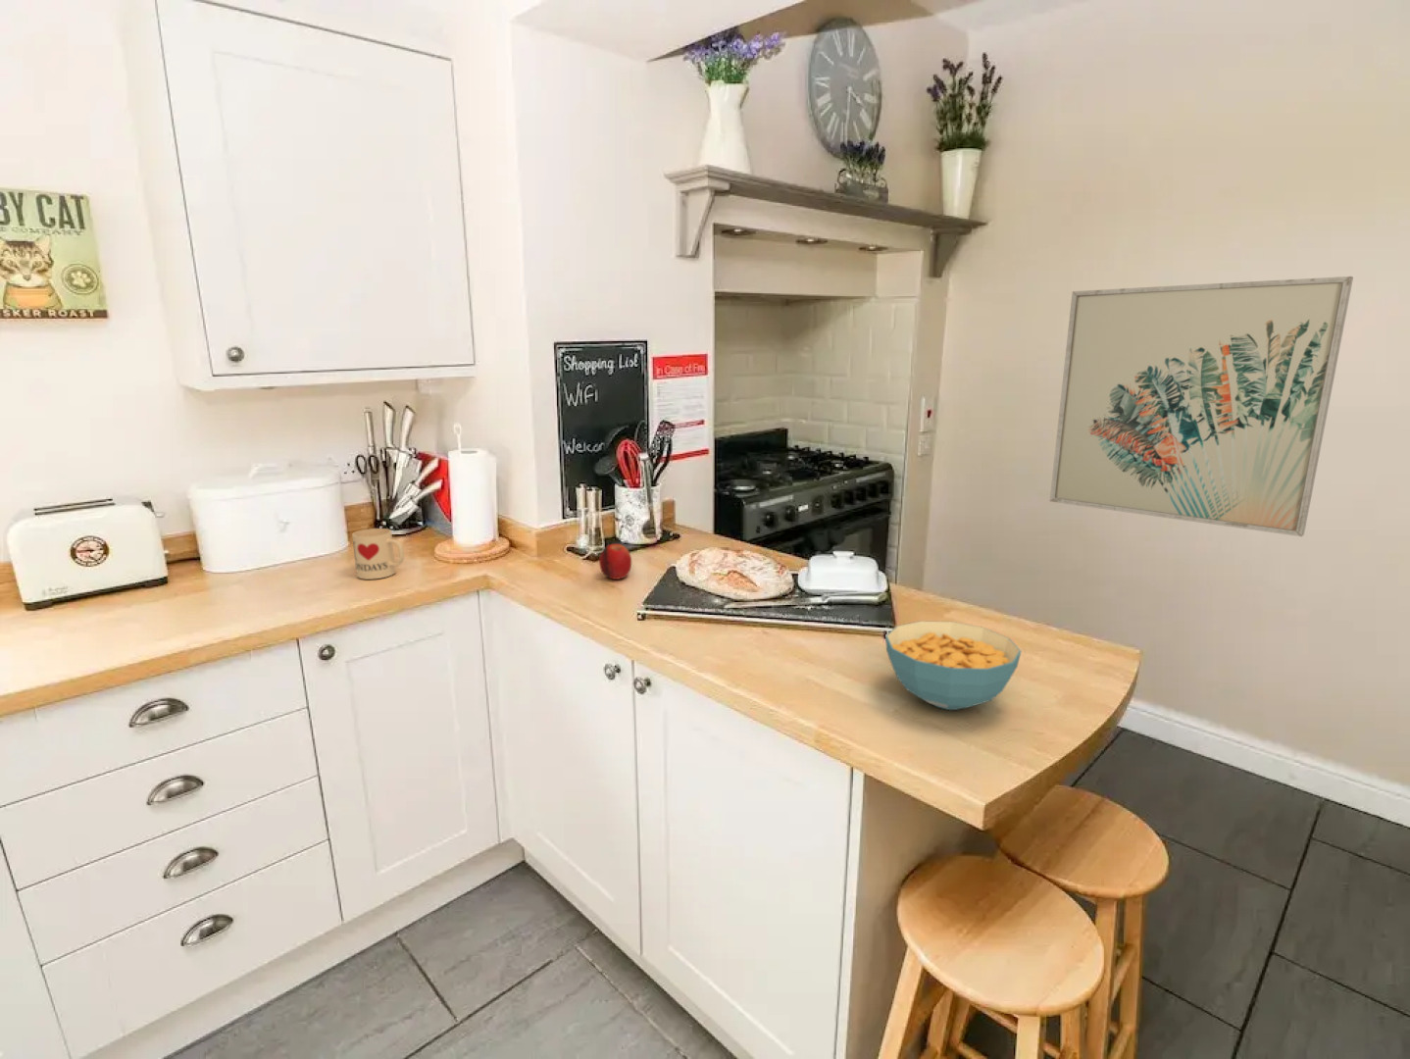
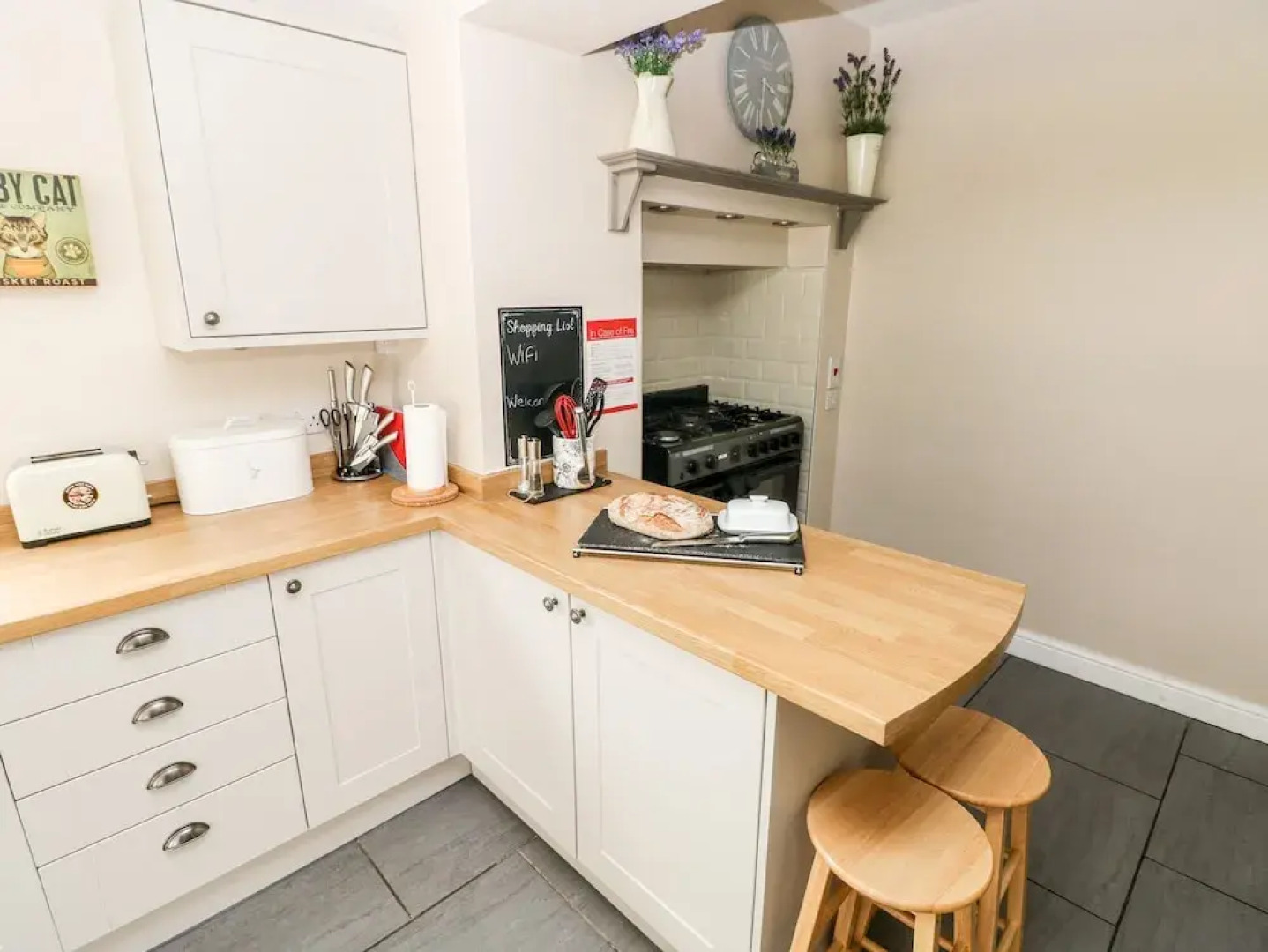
- fruit (615, 561)
- wall art (1180, 404)
- mug (380, 553)
- cereal bowl (950, 672)
